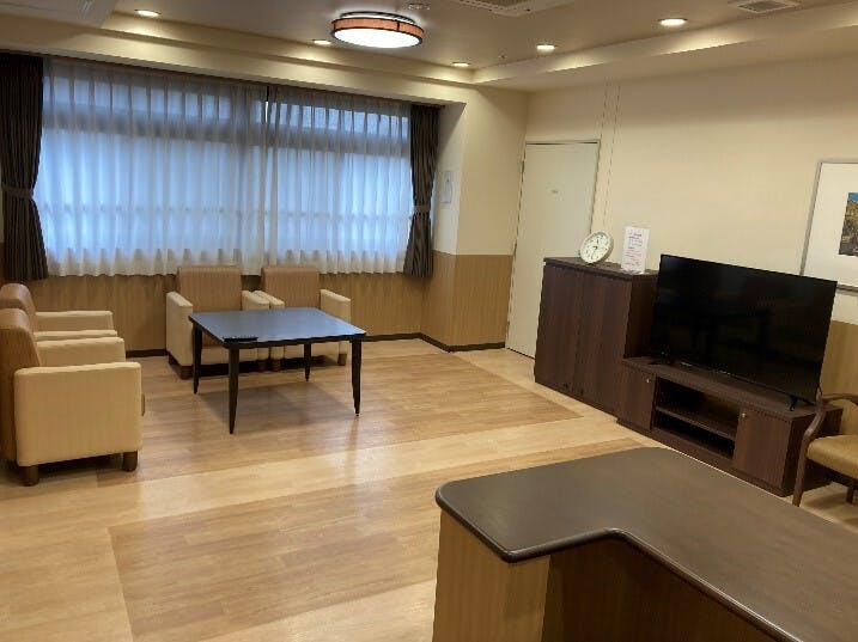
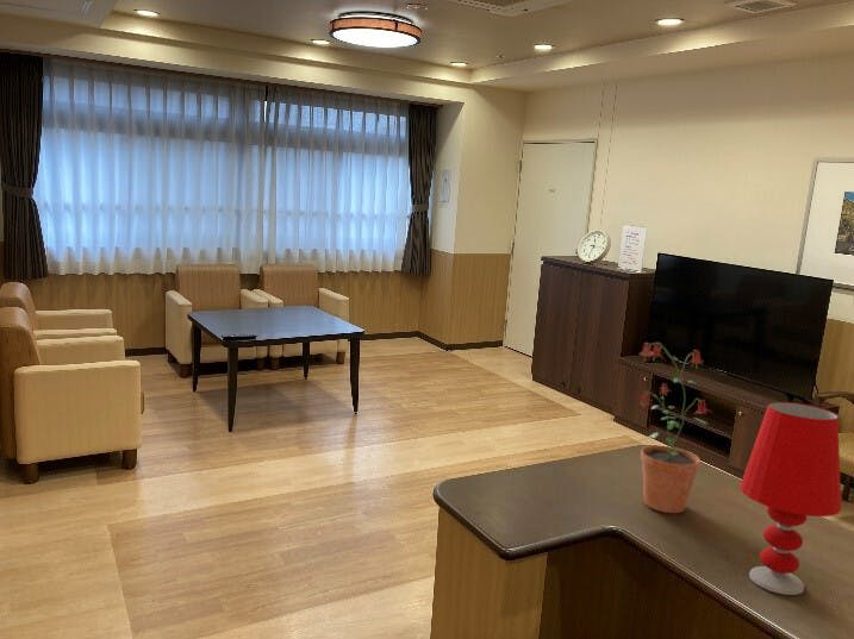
+ table lamp (788, 497)
+ potted plant (672, 427)
